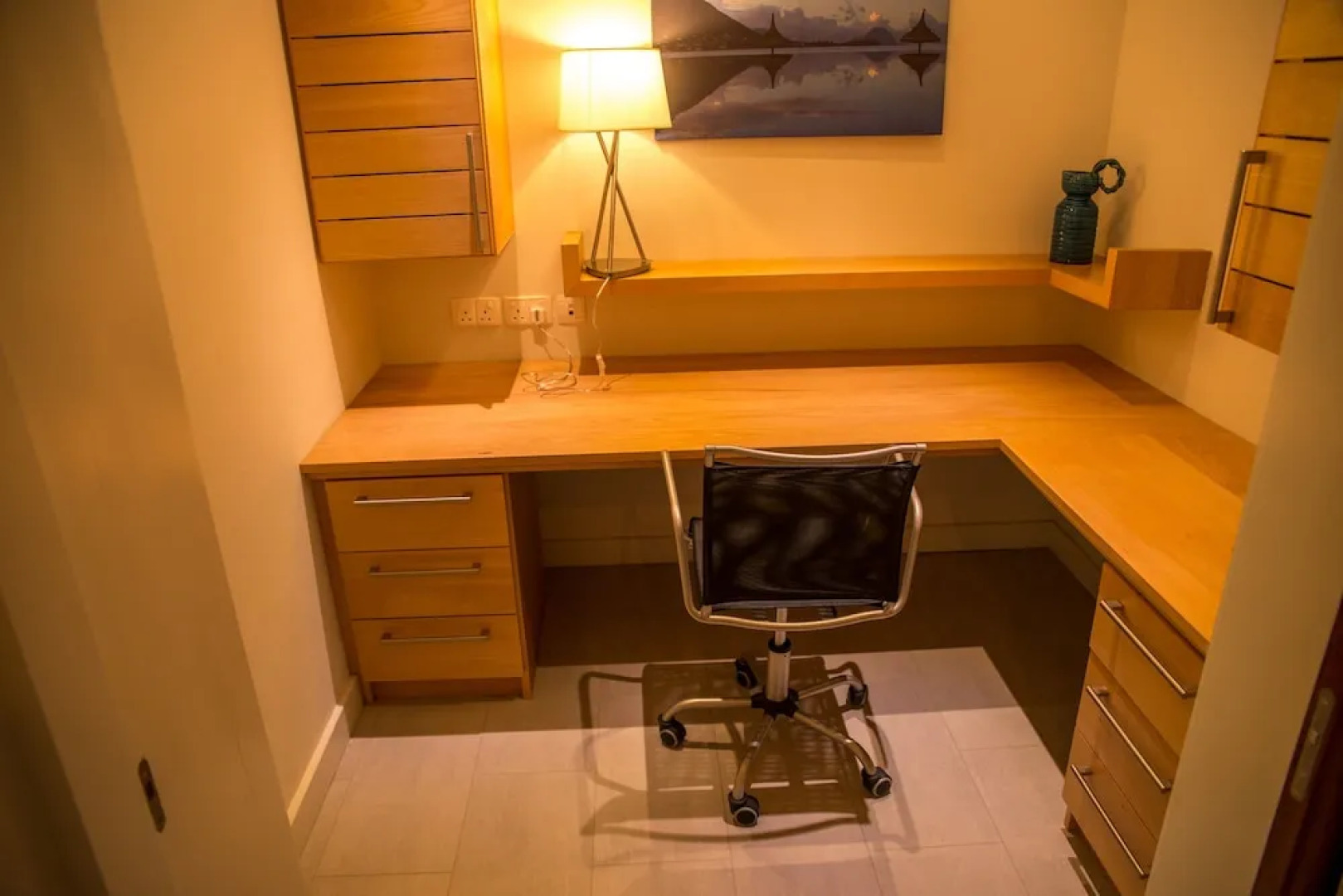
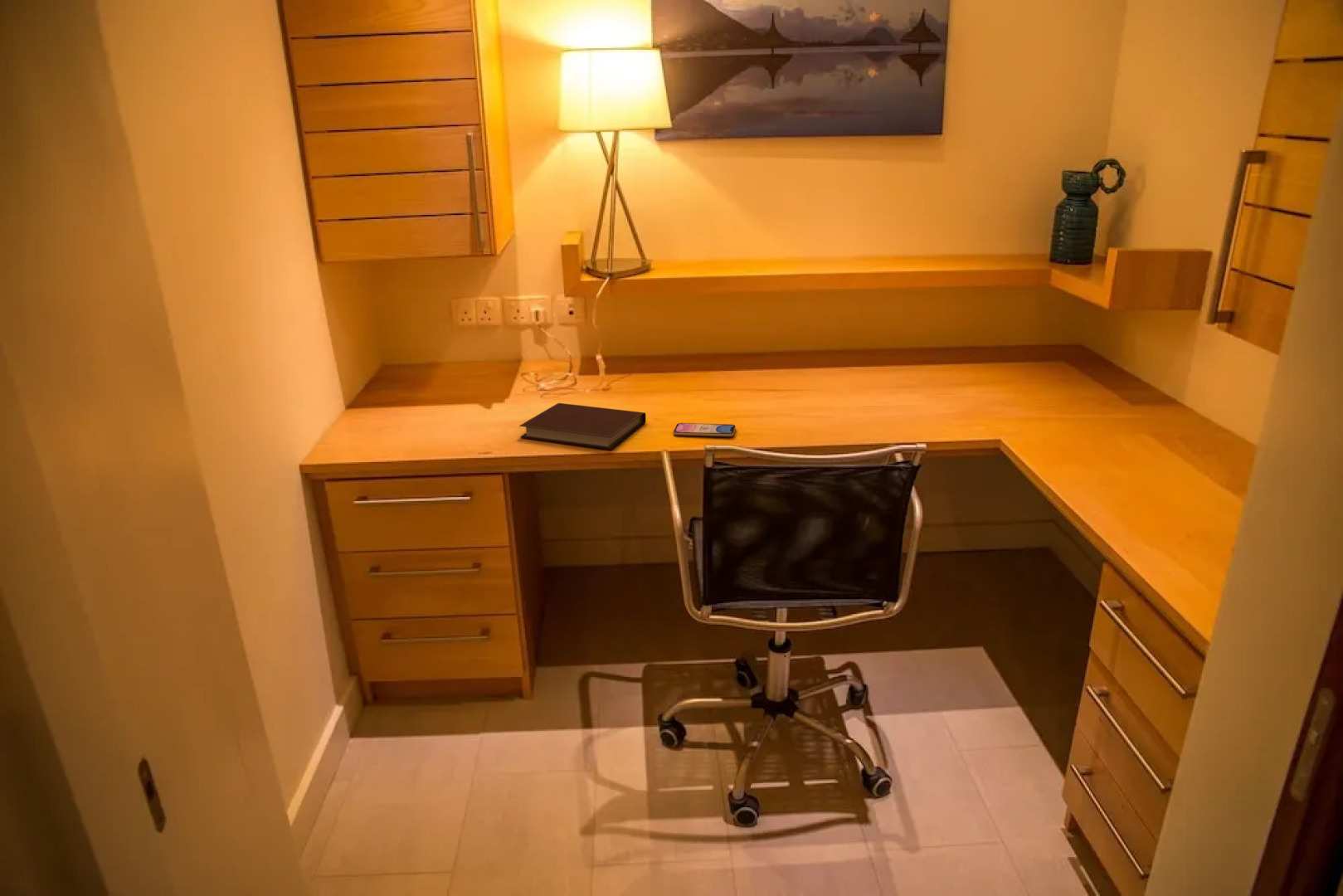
+ smartphone (704, 430)
+ notebook (584, 424)
